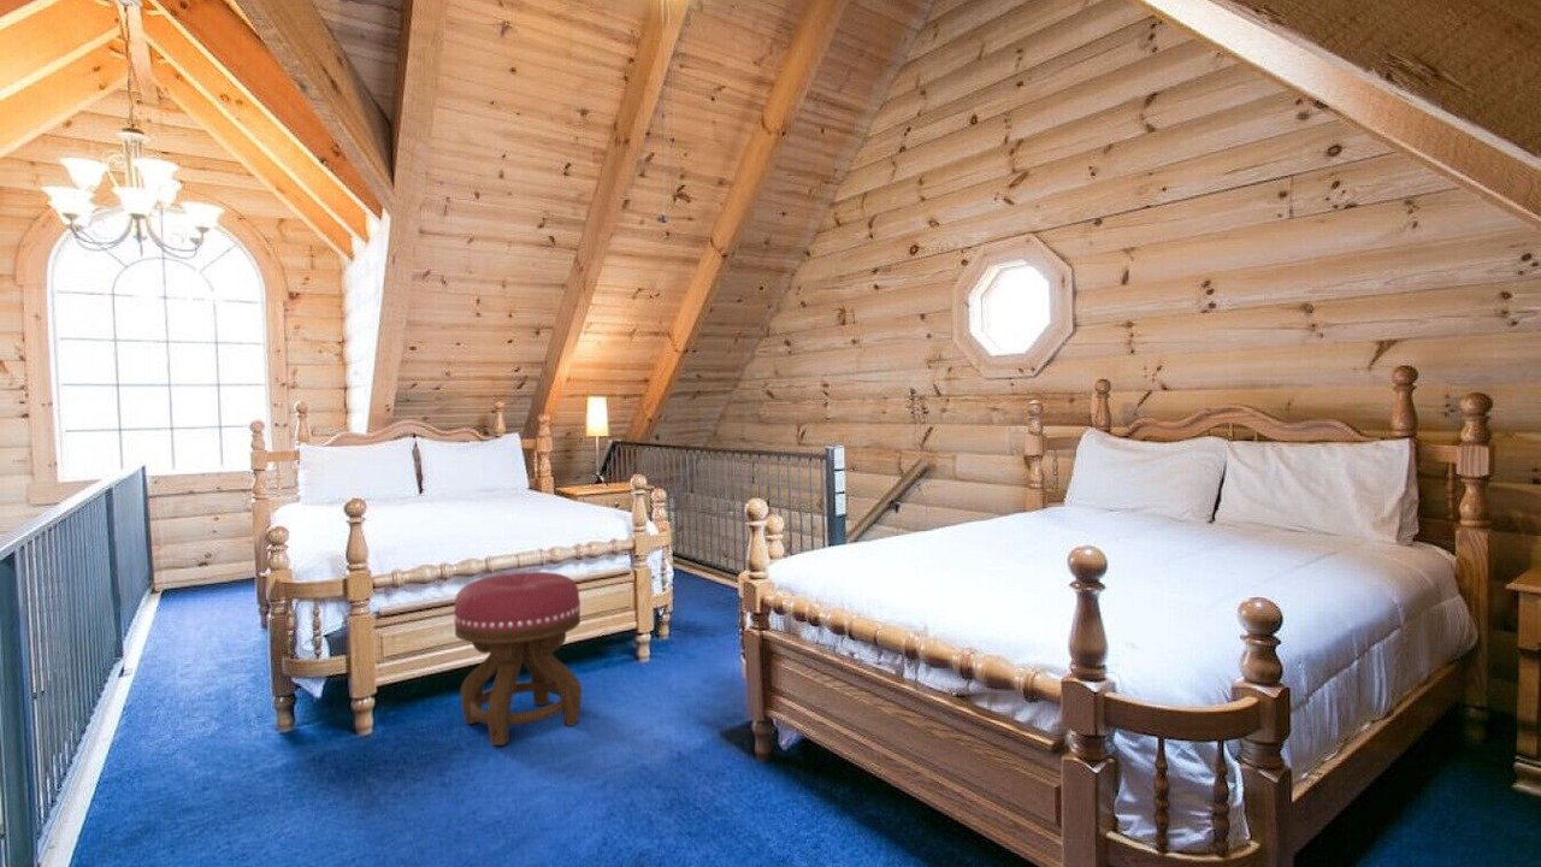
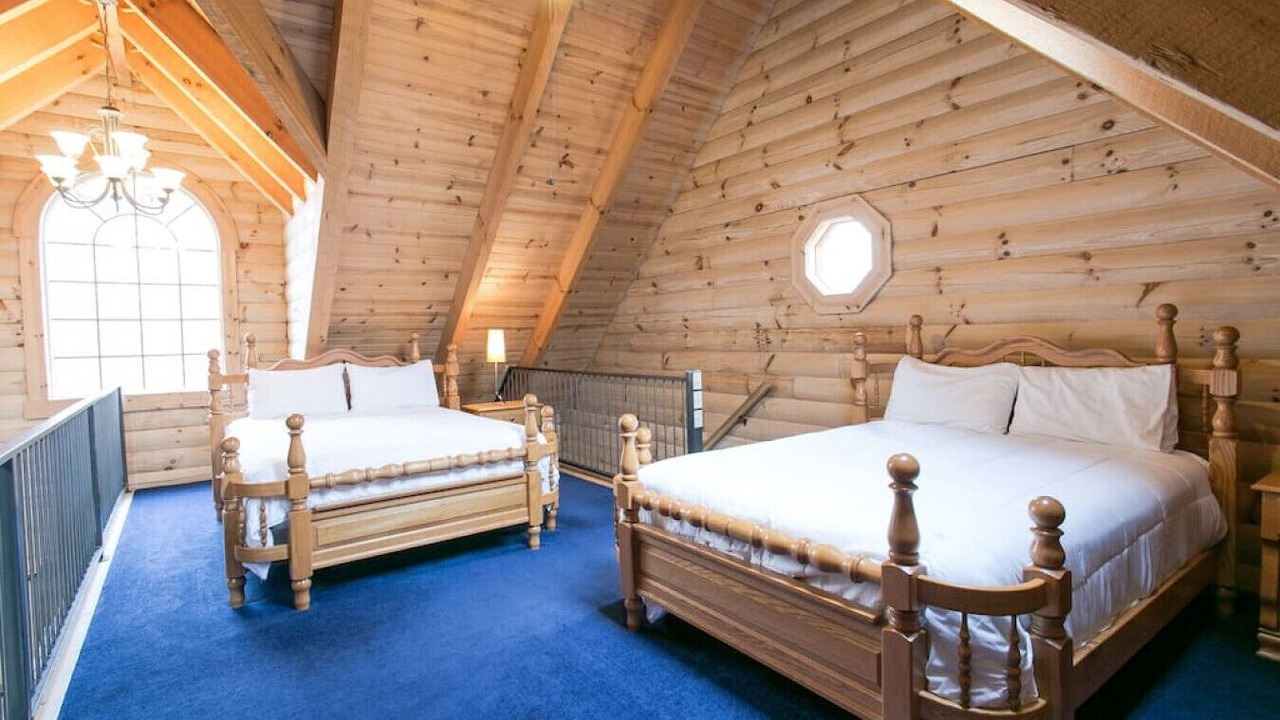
- ottoman (519, 650)
